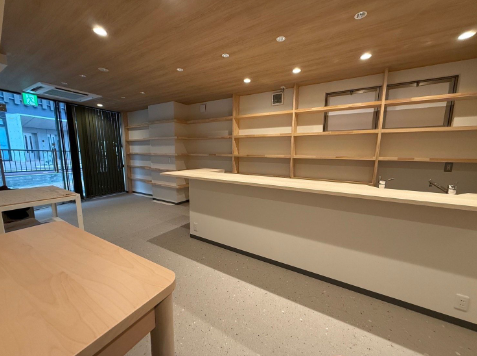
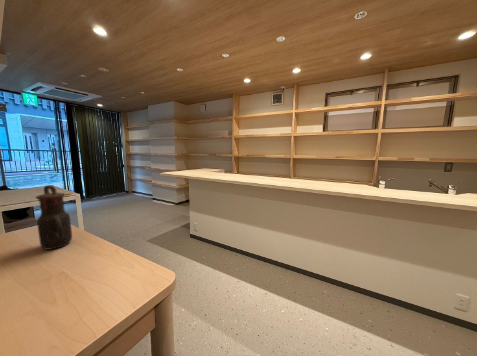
+ teapot (53, 215)
